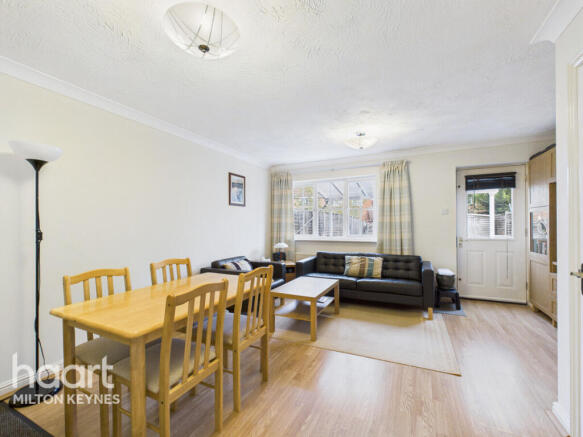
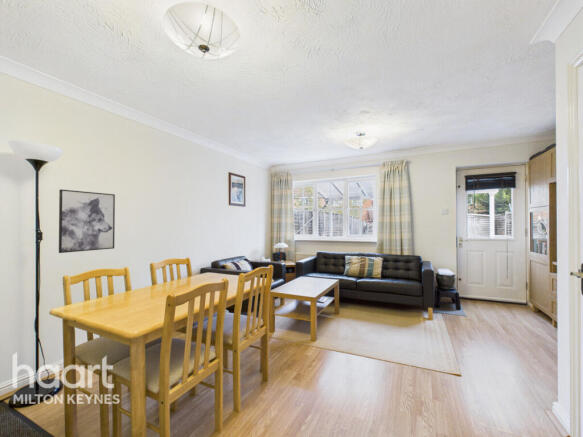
+ wall art (89, 221)
